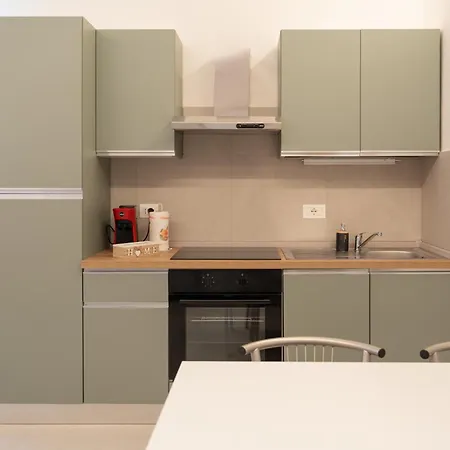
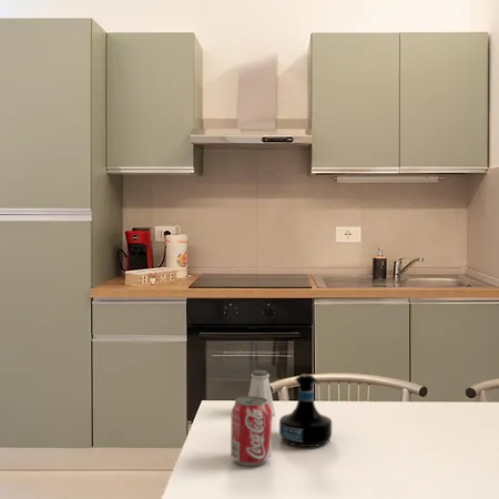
+ beverage can (251, 430)
+ tequila bottle (305, 407)
+ saltshaker (259, 391)
